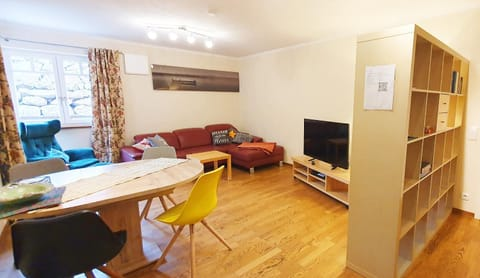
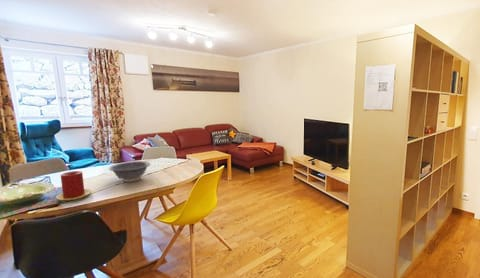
+ decorative bowl (130, 172)
+ candle (73, 185)
